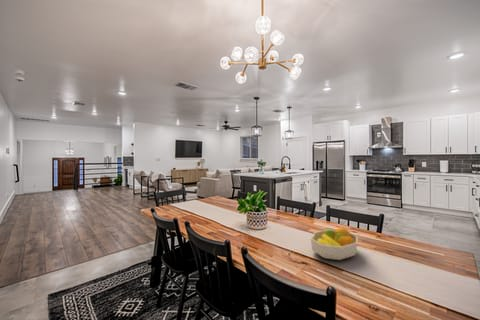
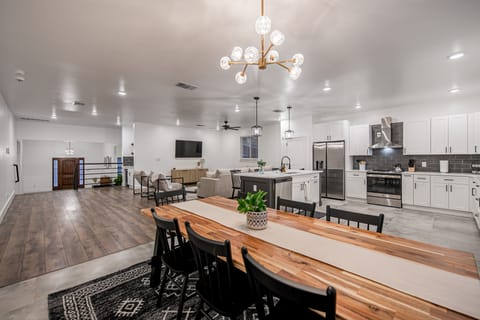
- fruit bowl (334, 241)
